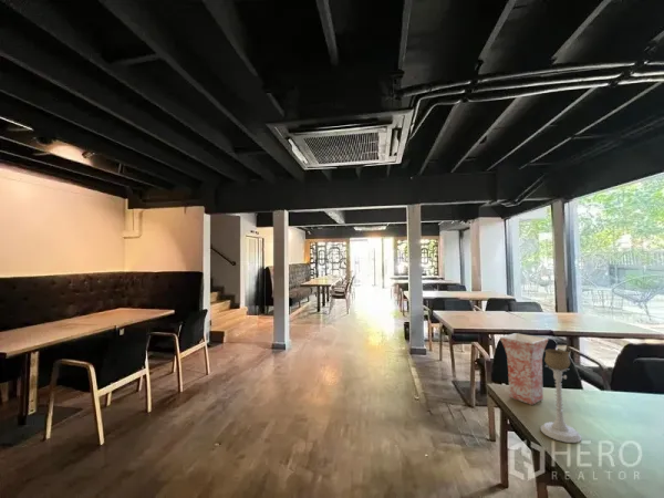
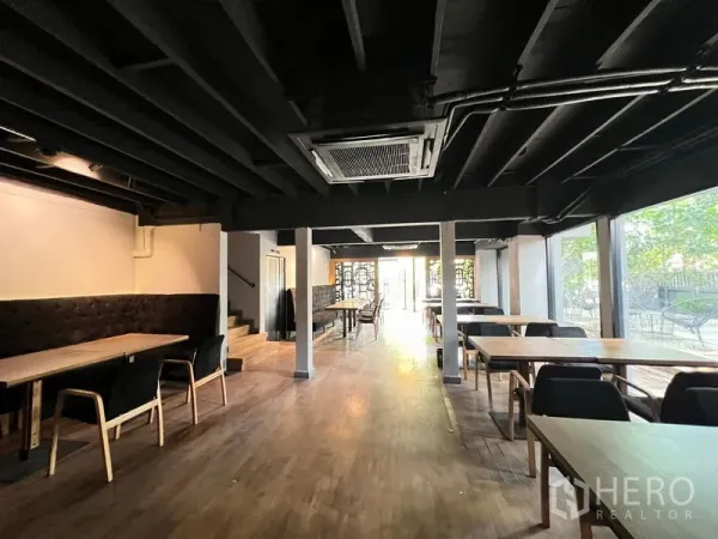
- candle holder (558, 392)
- vase (525, 367)
